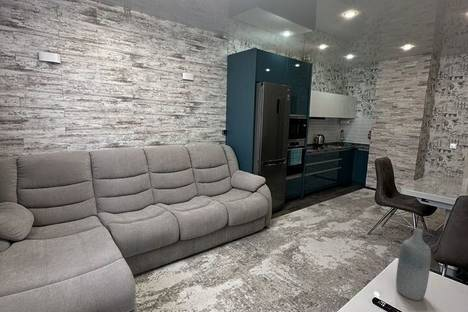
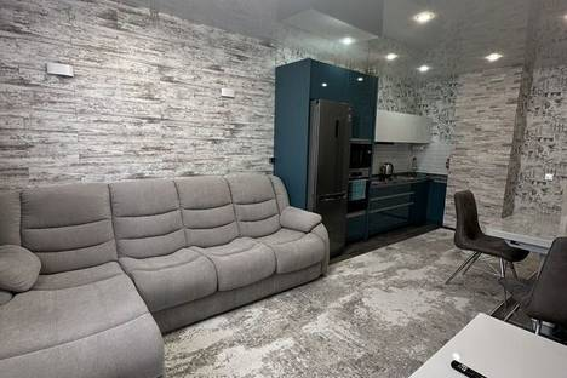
- bottle (413, 261)
